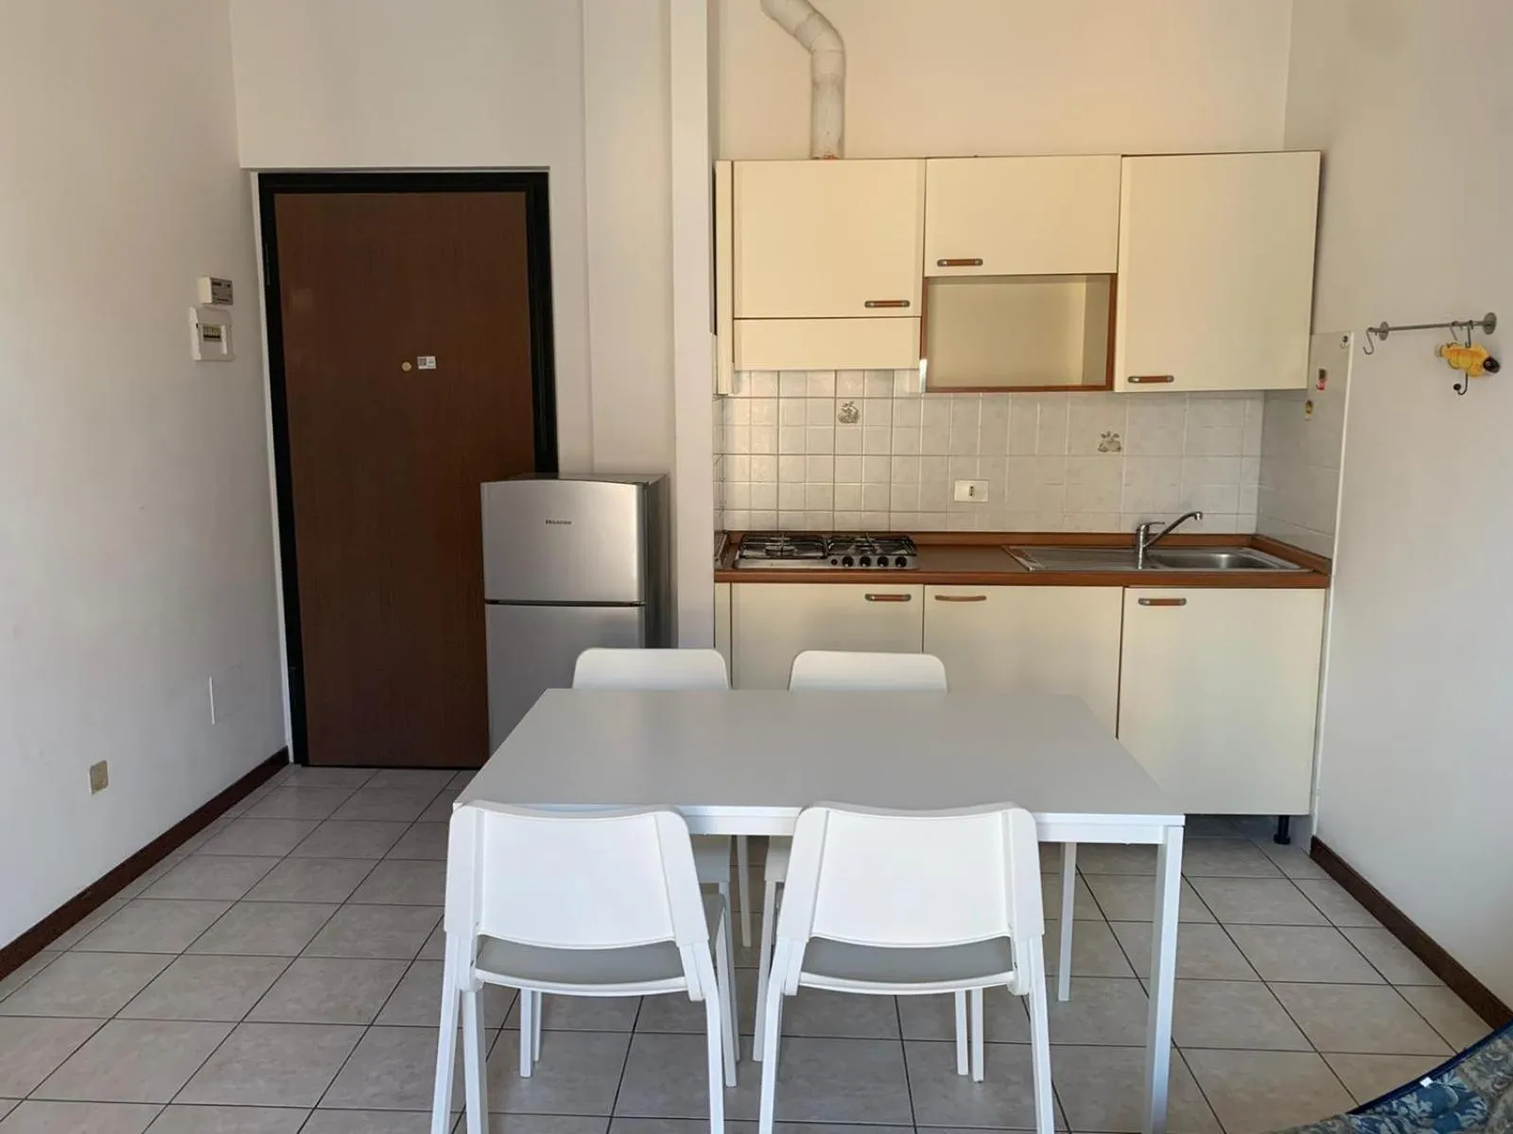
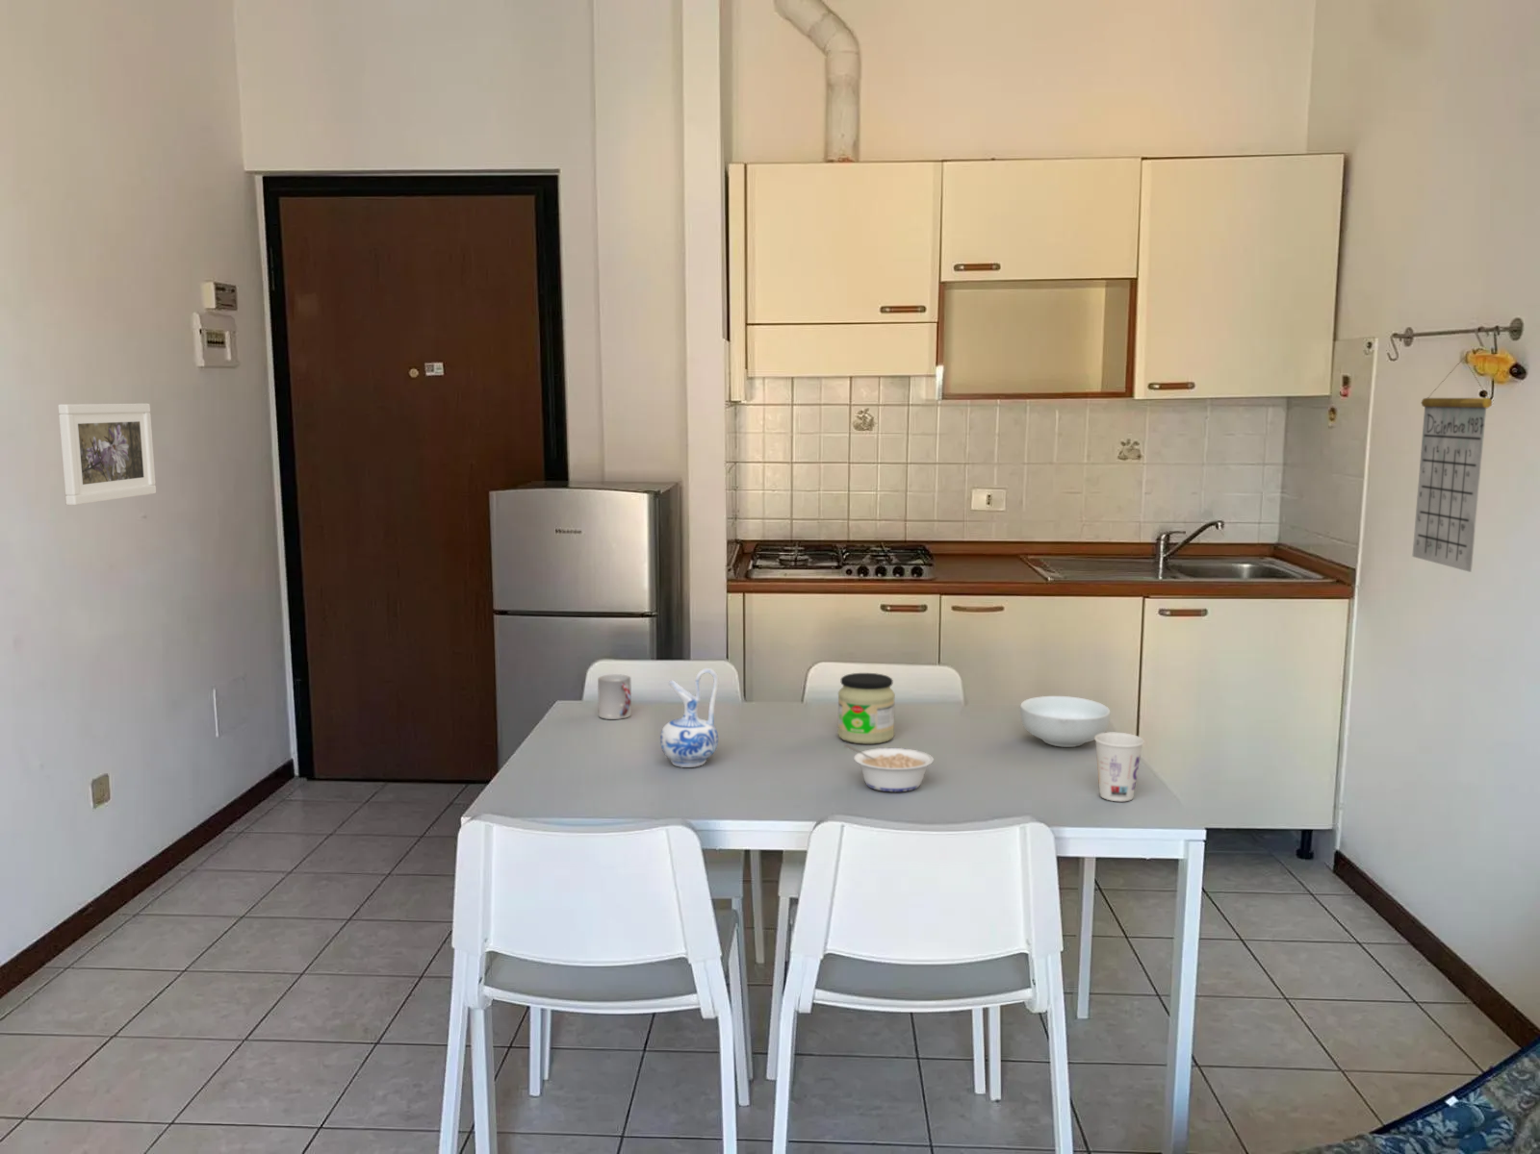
+ cereal bowl (1063, 724)
+ legume (889, 769)
+ cup (618, 697)
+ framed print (109, 451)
+ ceramic pitcher (689, 715)
+ jar (866, 707)
+ cup (1118, 767)
+ calendar (1449, 462)
